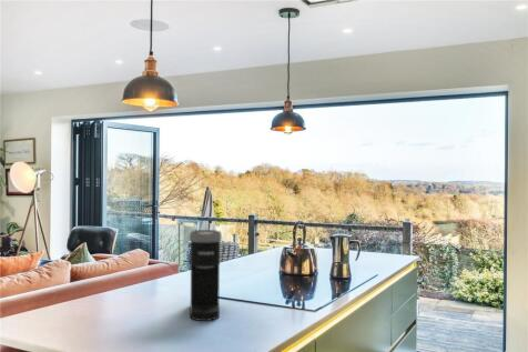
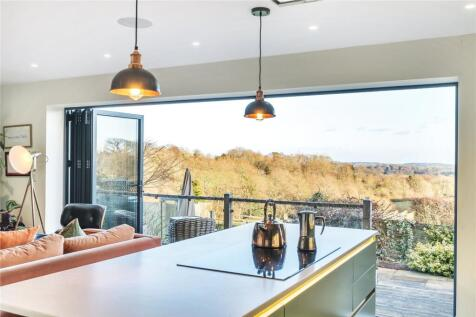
- coffee maker (204, 270)
